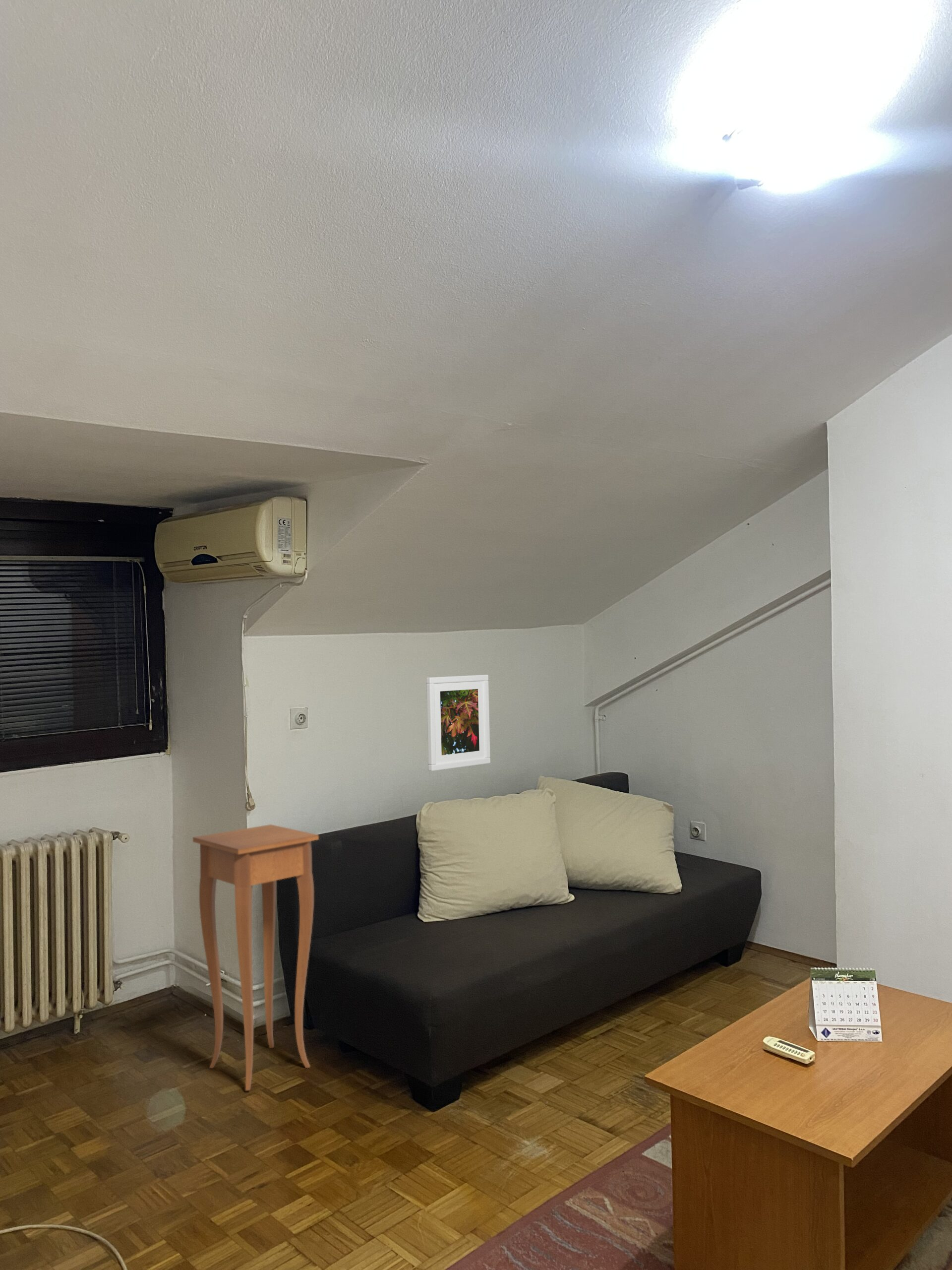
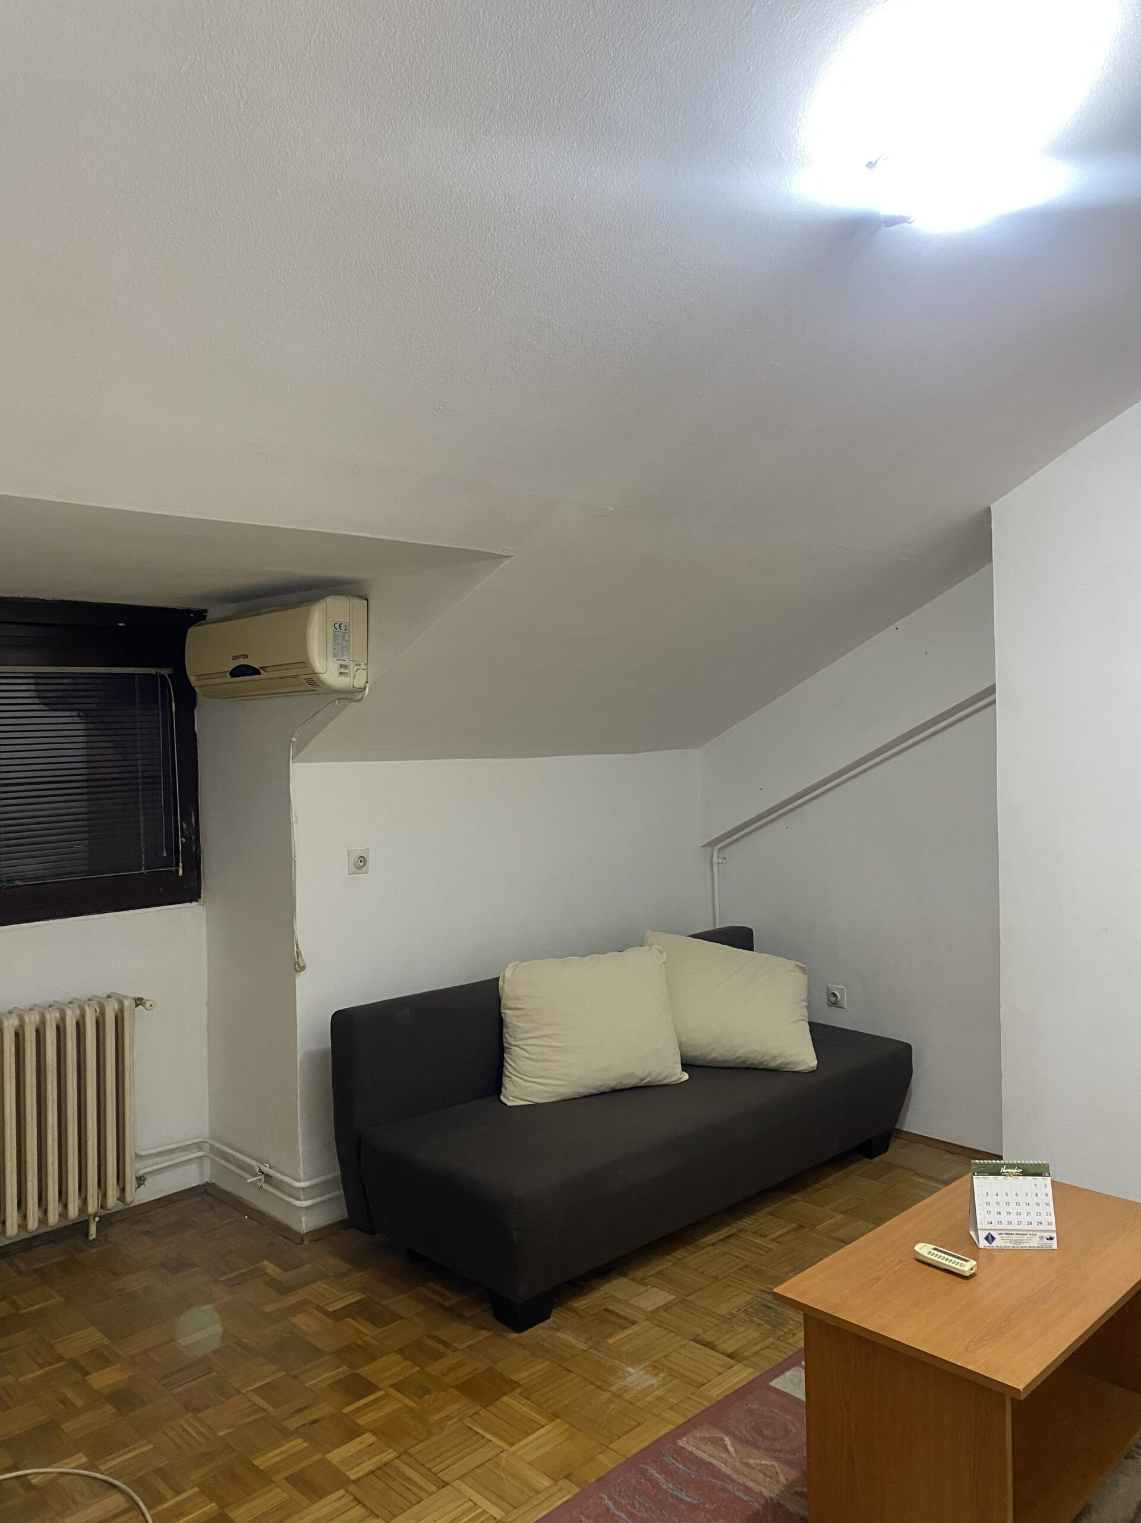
- side table (263, 951)
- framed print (459, 721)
